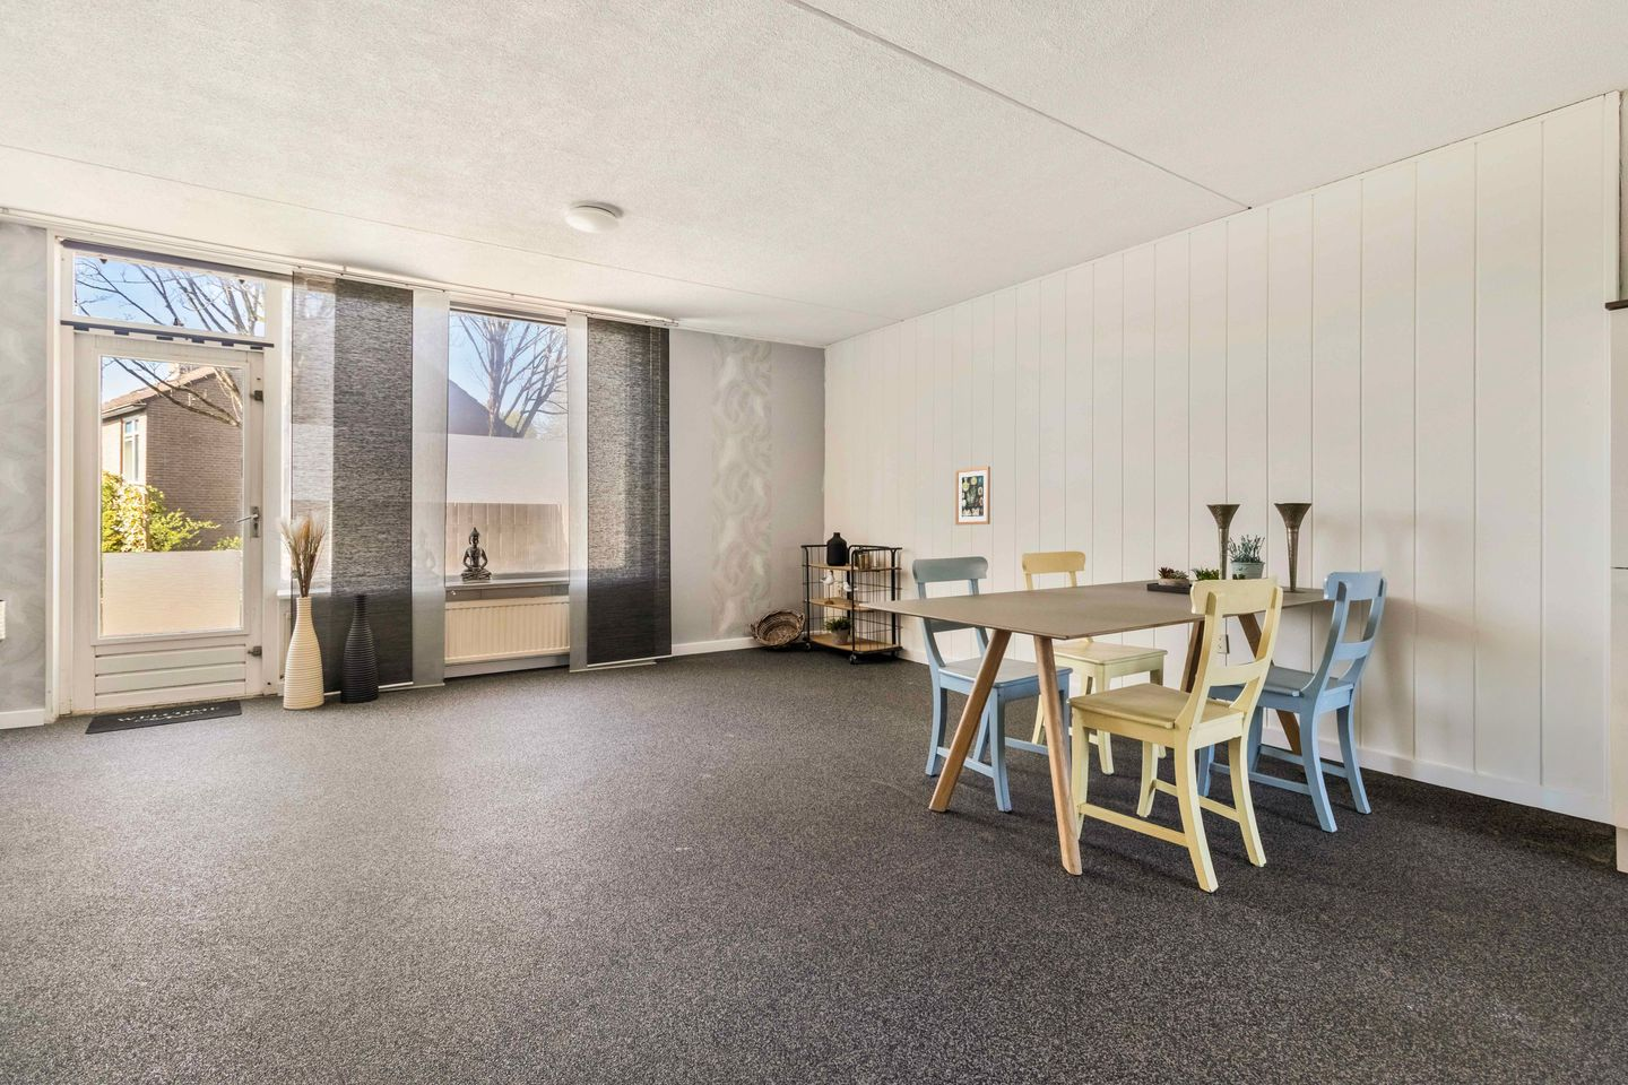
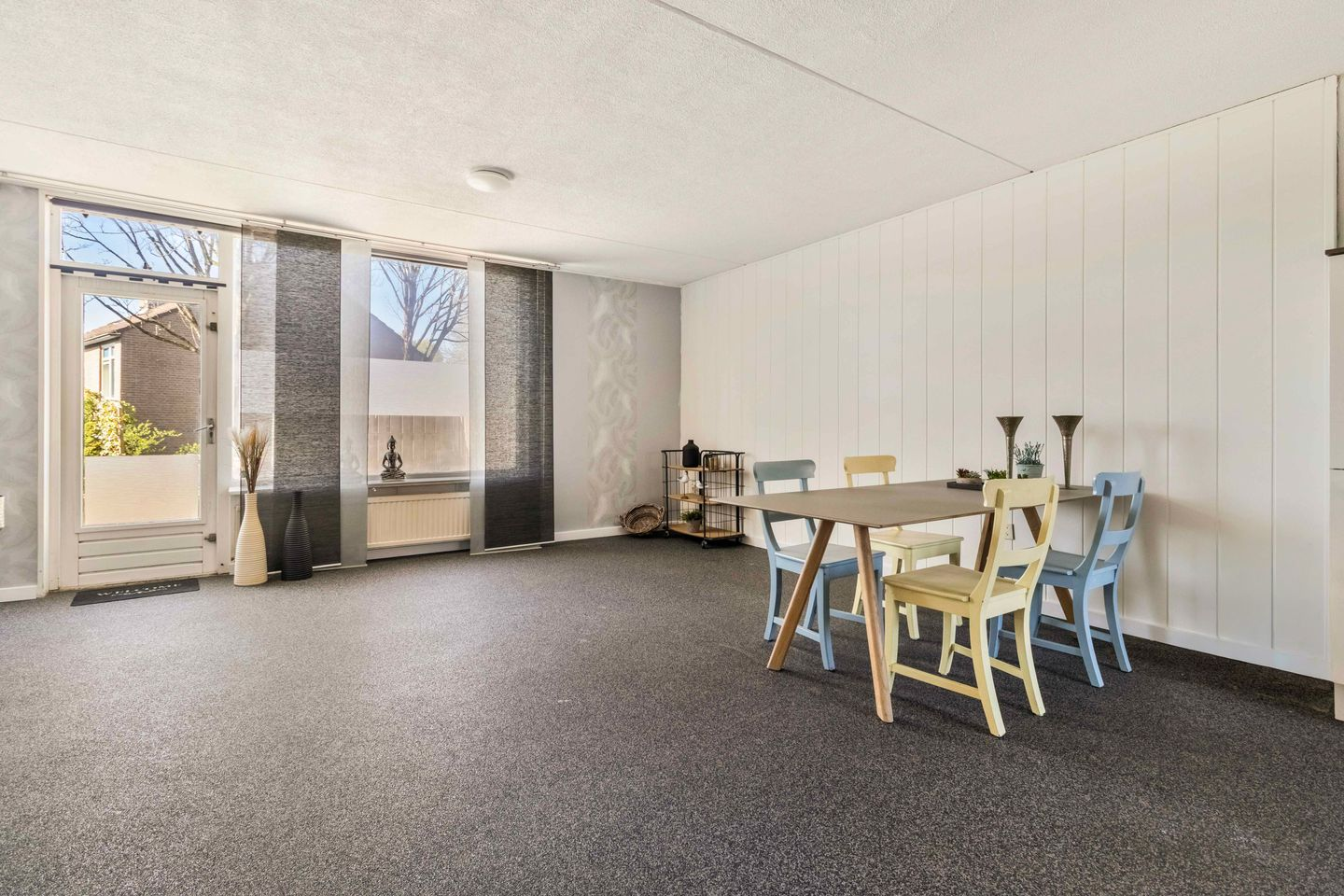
- wall art (971, 496)
